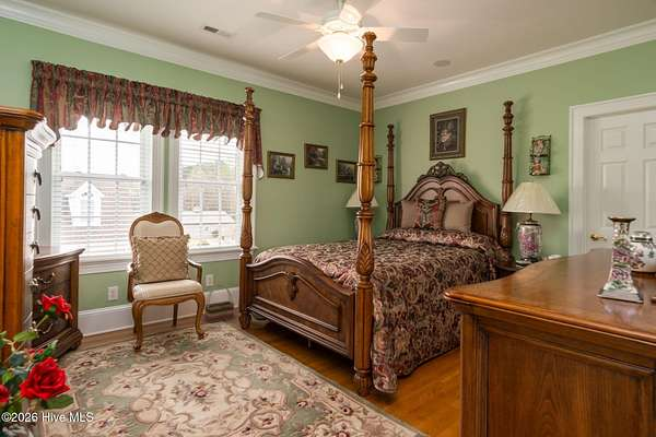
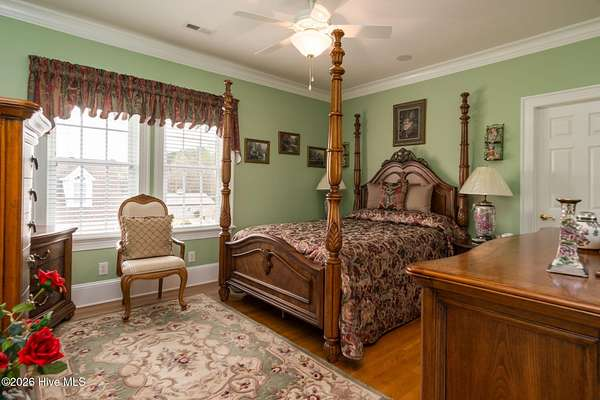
- basket (219, 303)
